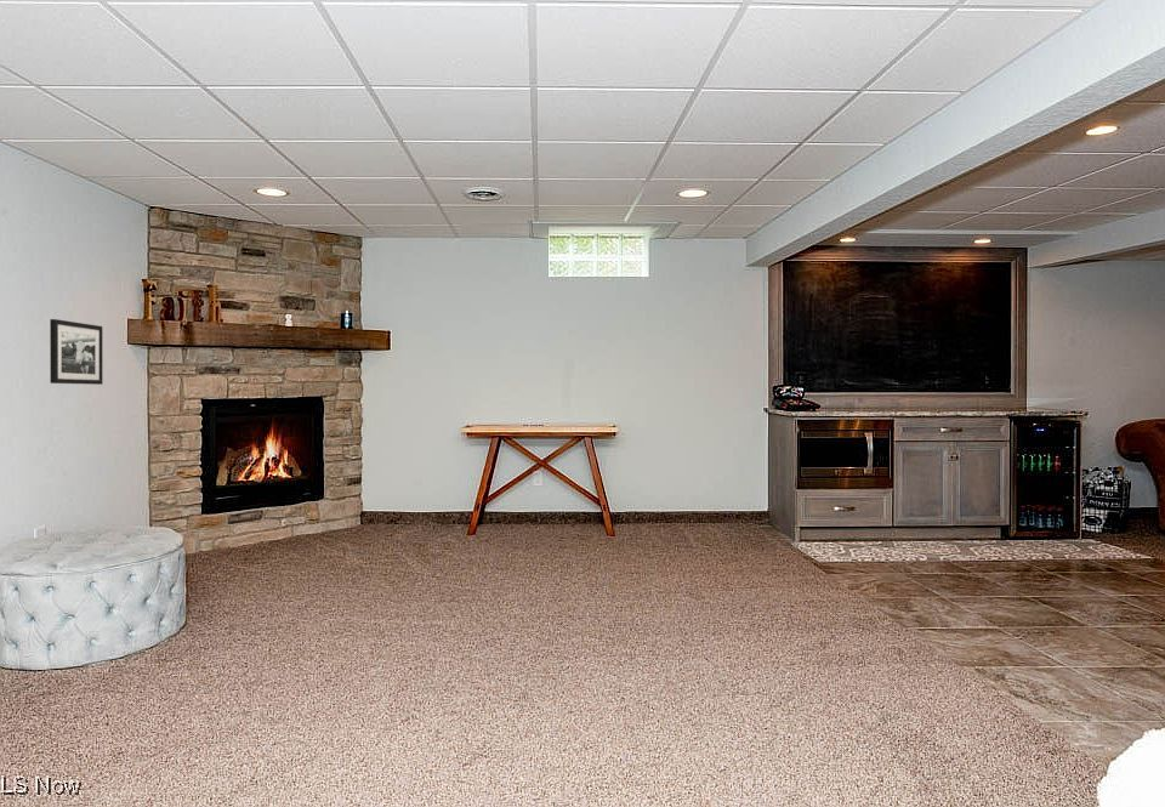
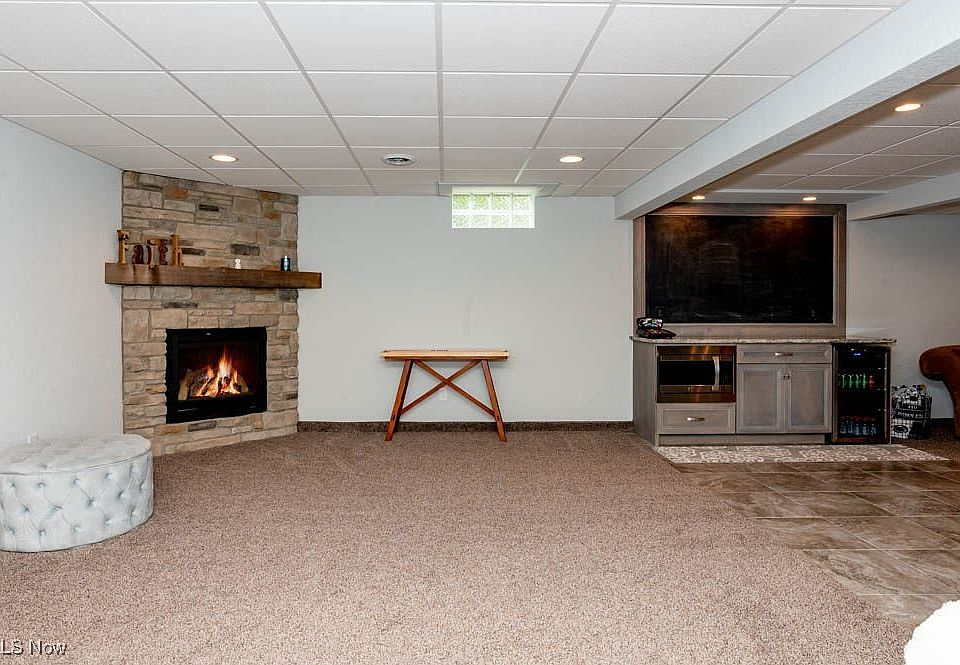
- picture frame (78, 353)
